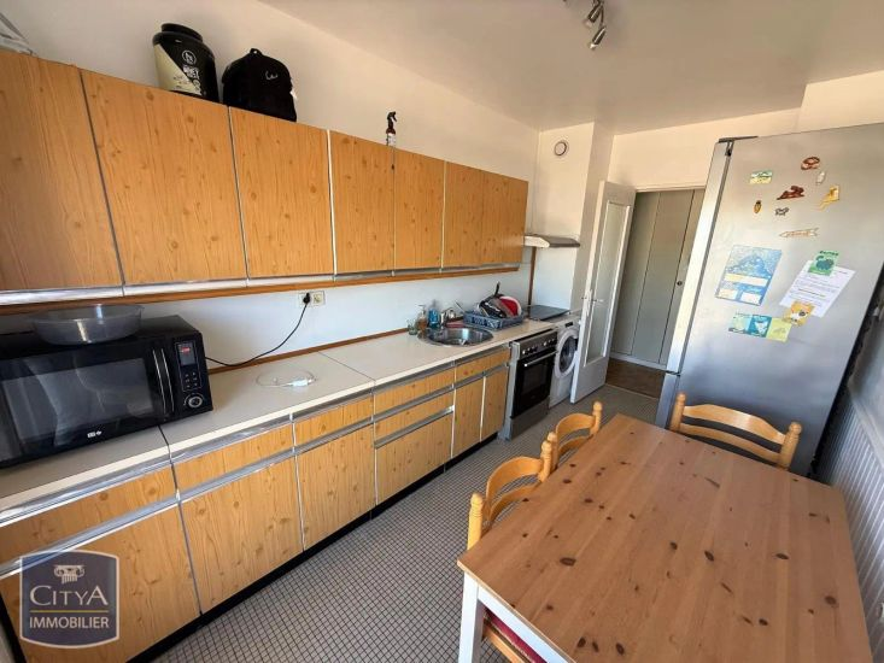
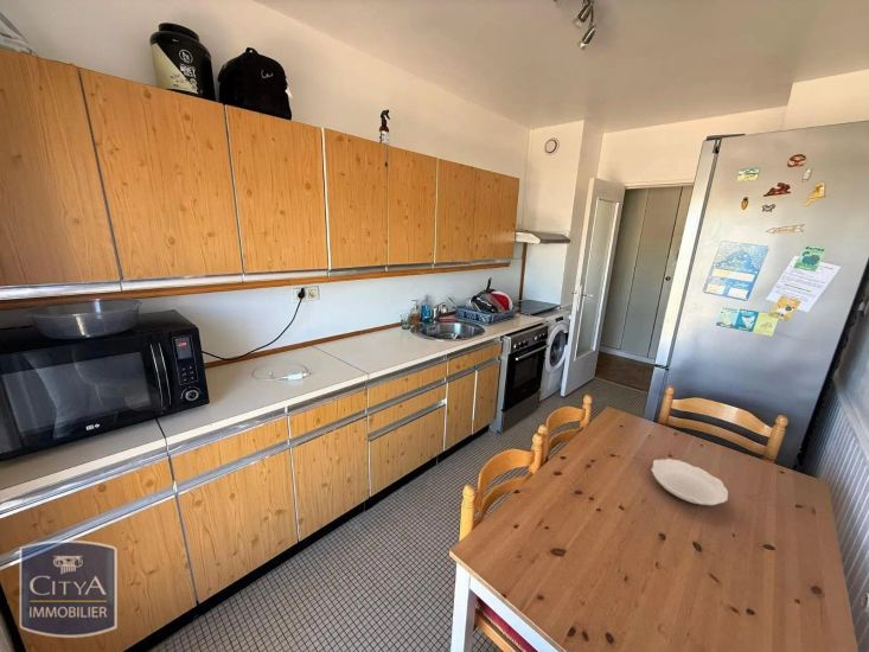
+ bowl (686, 484)
